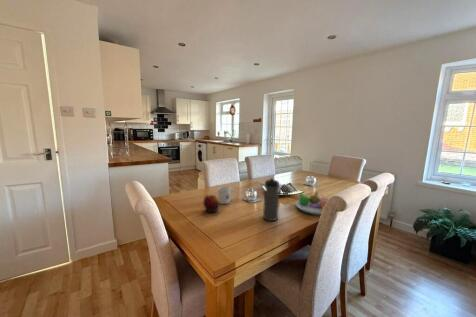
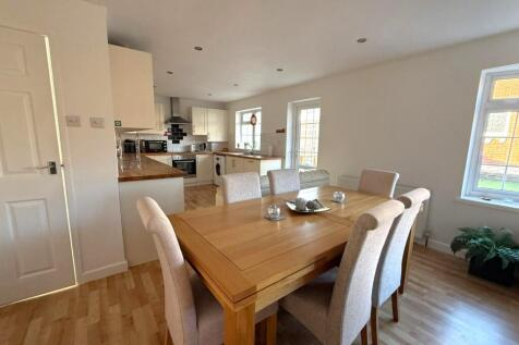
- apple (211, 203)
- water bottle (271, 198)
- fruit bowl (312, 201)
- mug (226, 194)
